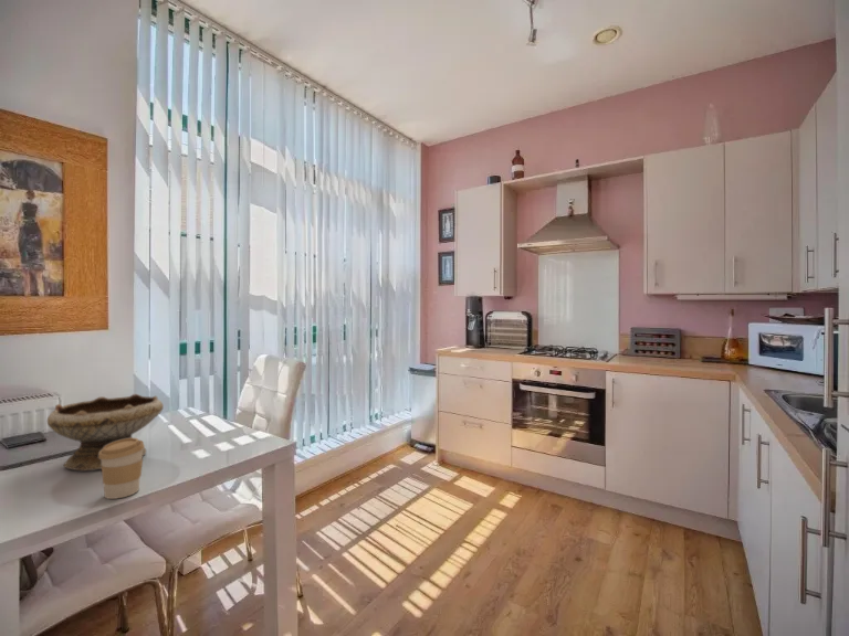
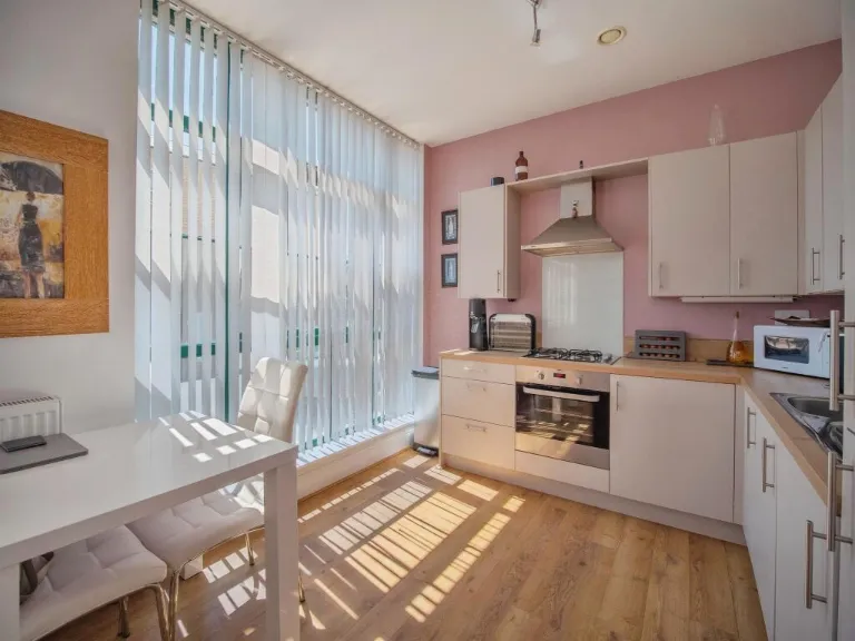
- bowl (108, 428)
- coffee cup (122, 467)
